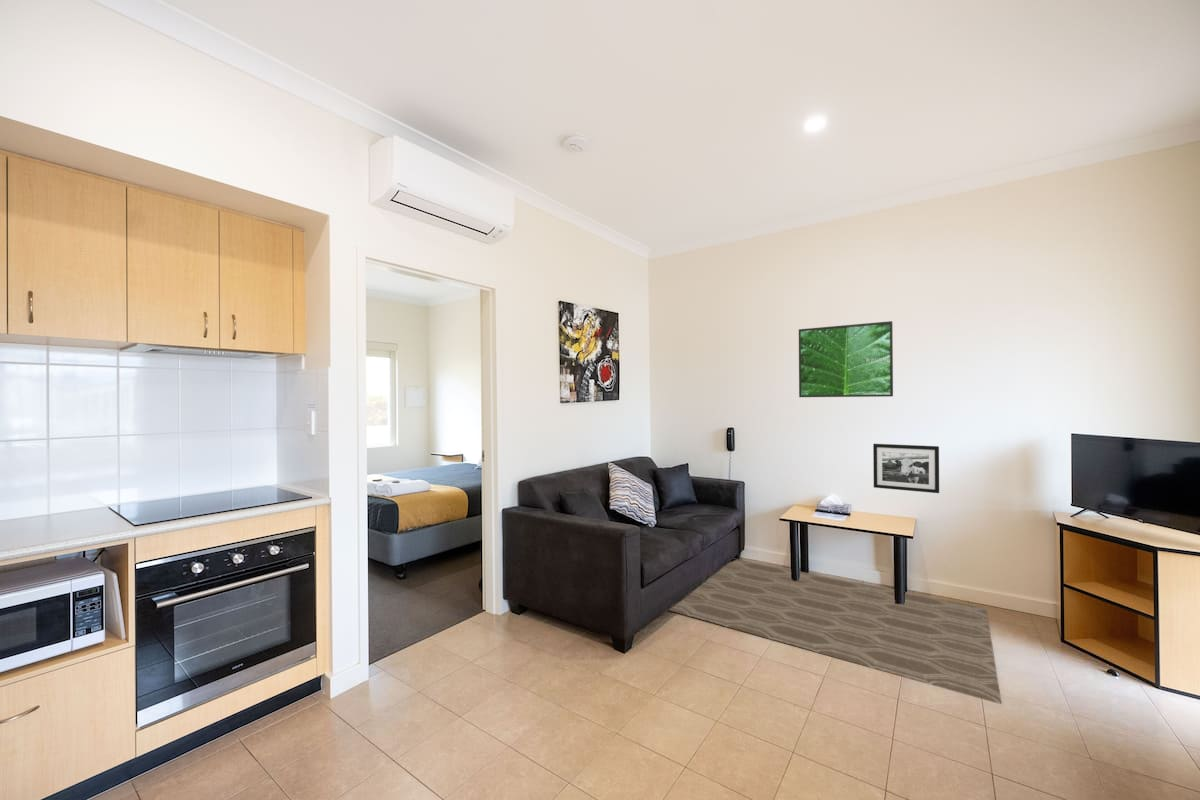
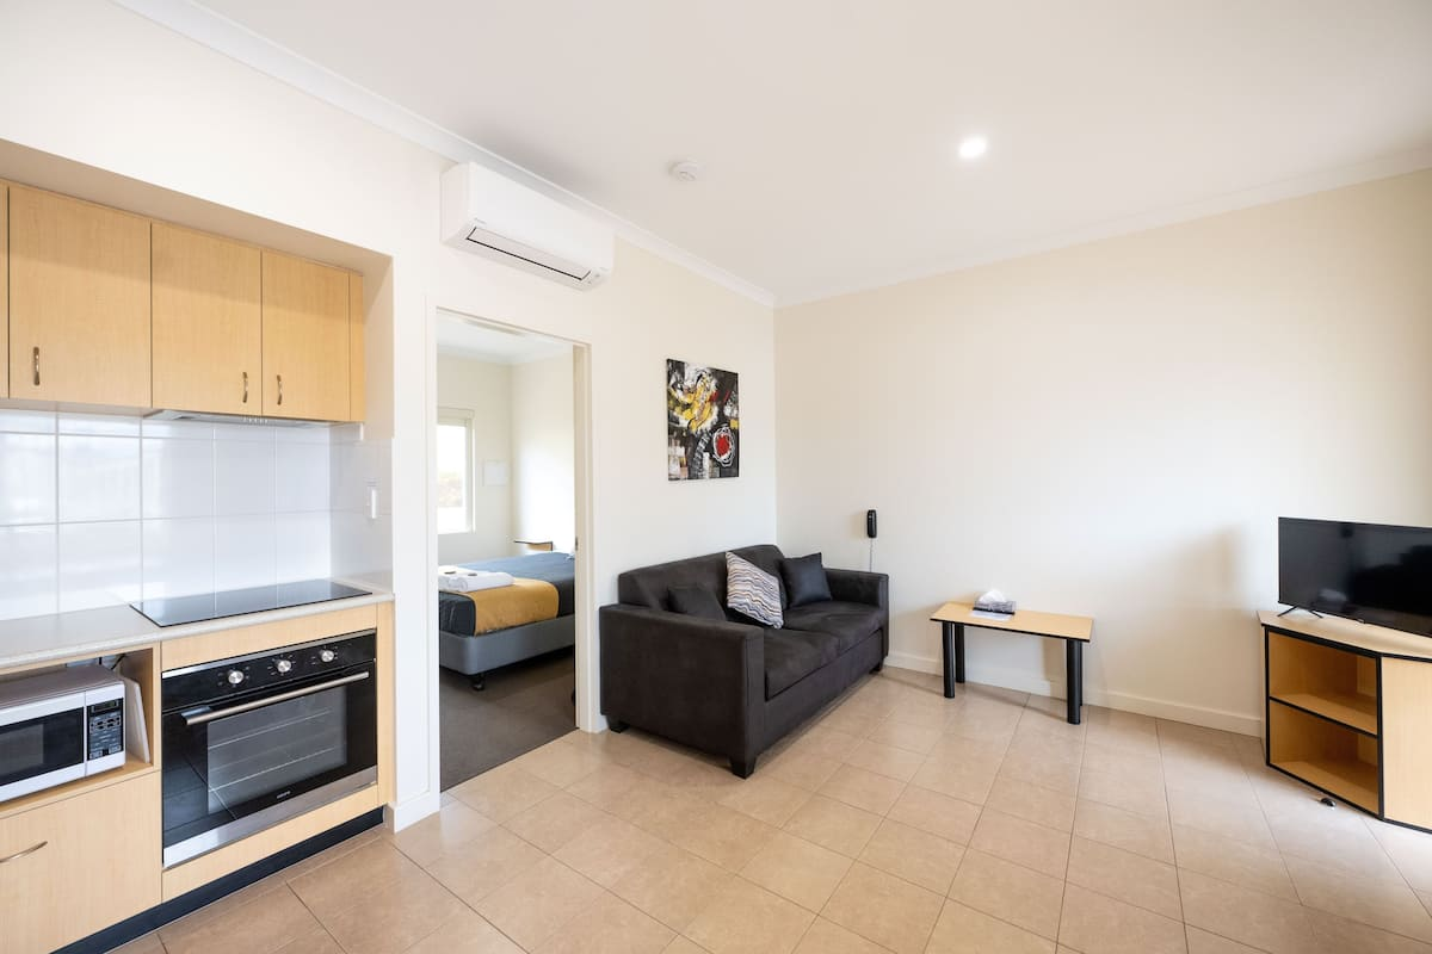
- rug (817, 606)
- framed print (843, 361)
- picture frame (905, 467)
